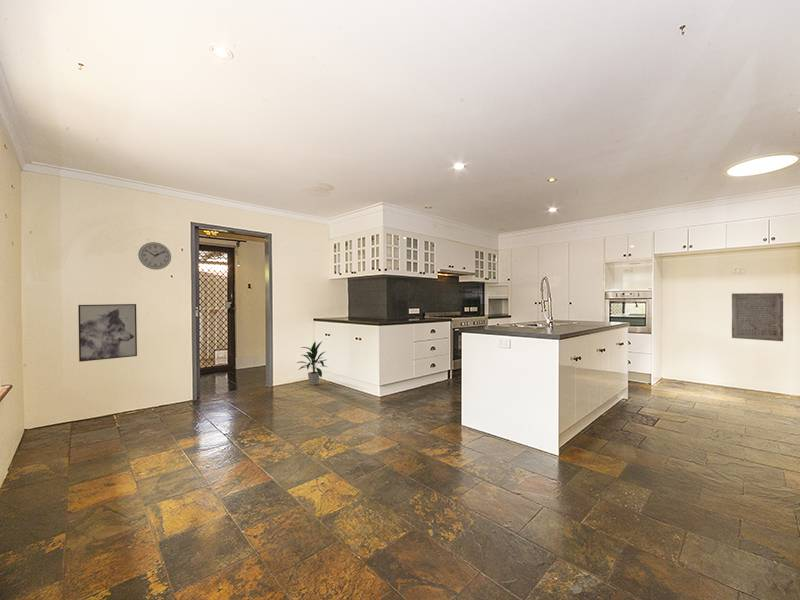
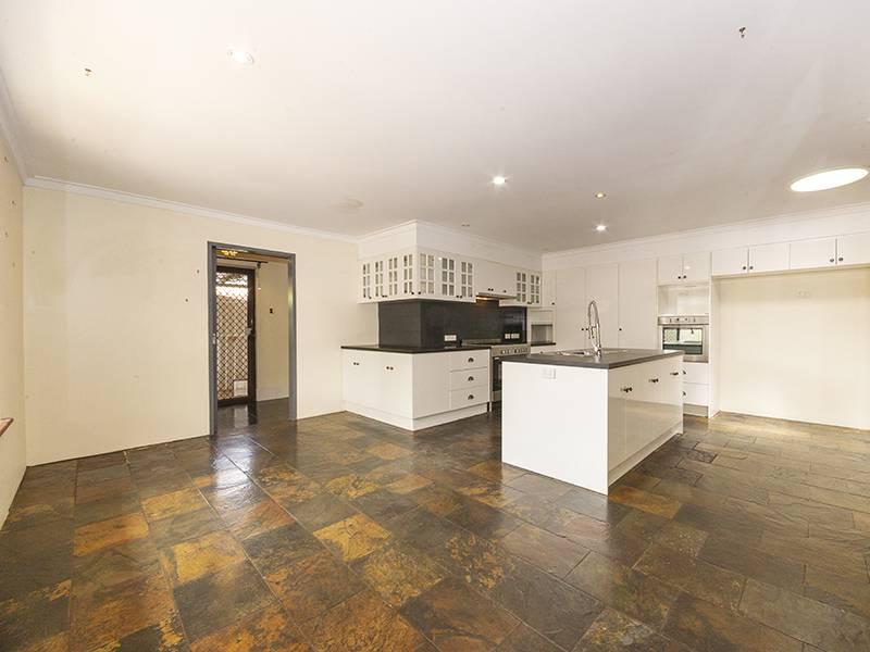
- indoor plant (313, 362)
- wall art (108, 331)
- wall clock (155, 255)
- stone plaque (756, 316)
